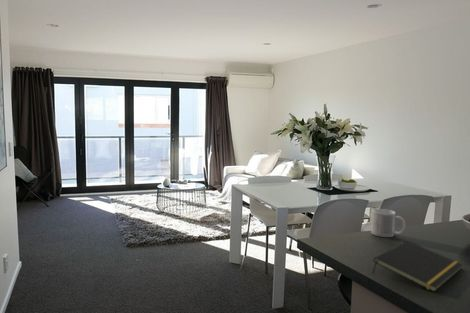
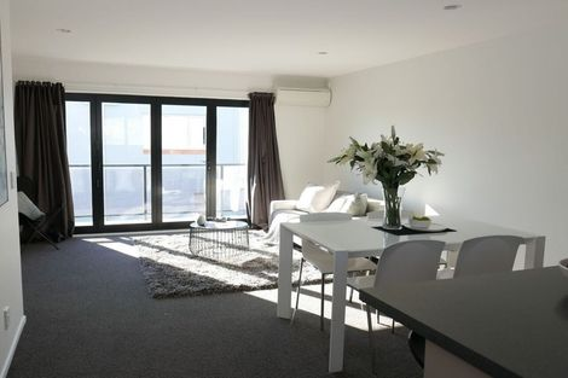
- notepad (419, 263)
- mug (388, 223)
